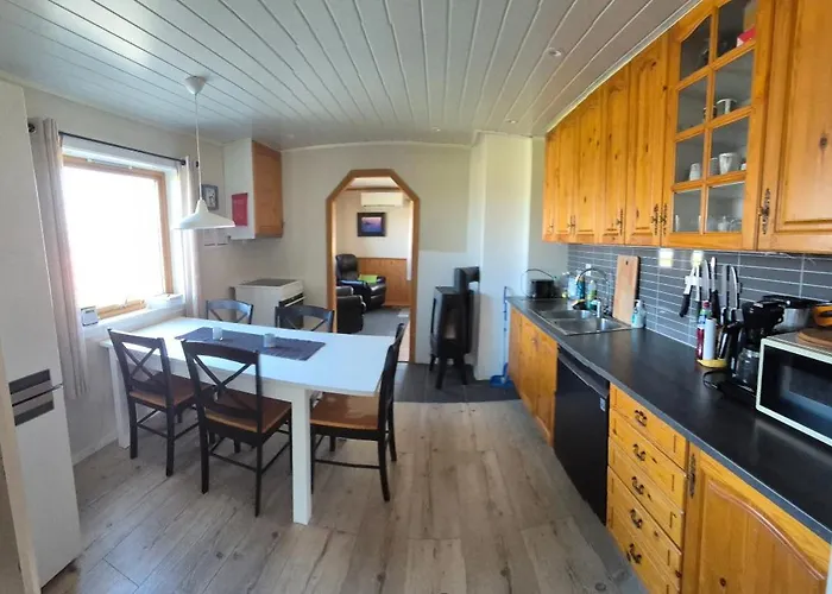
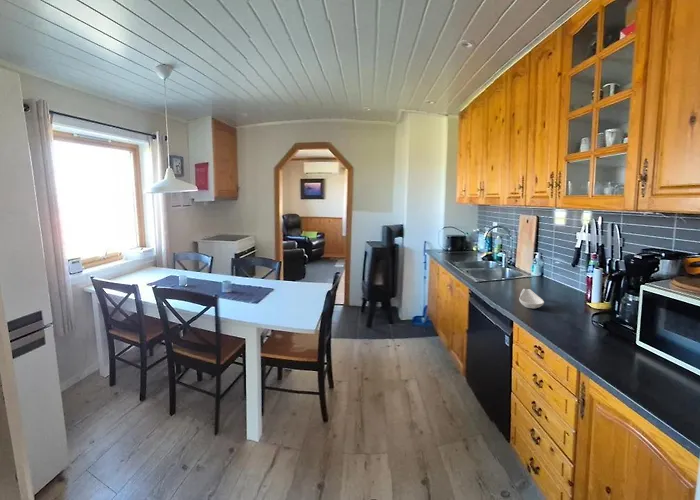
+ spoon rest (528, 297)
